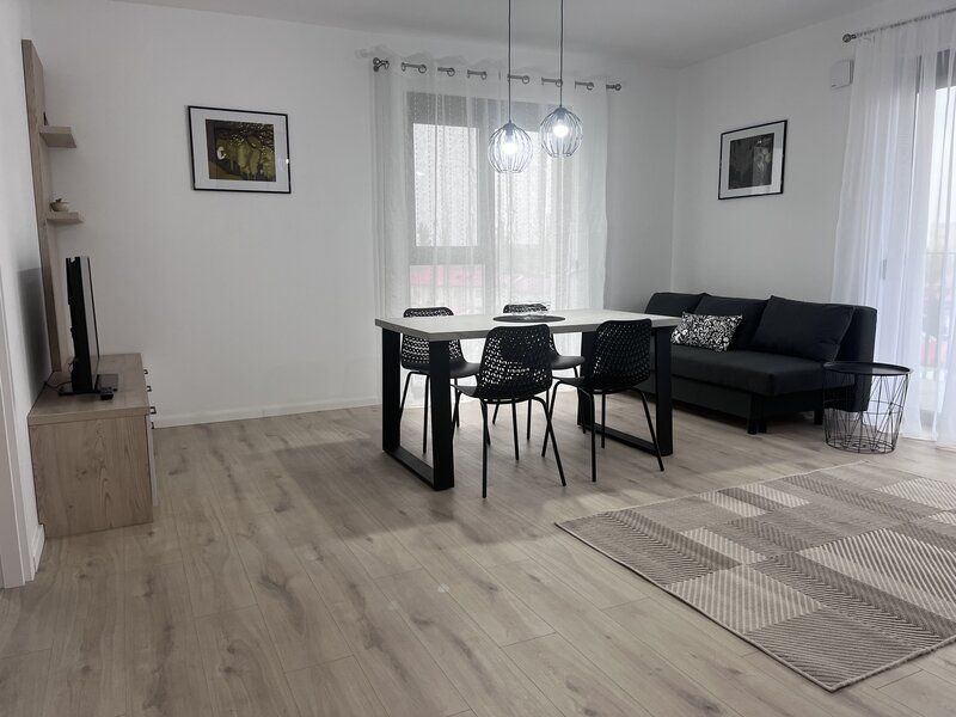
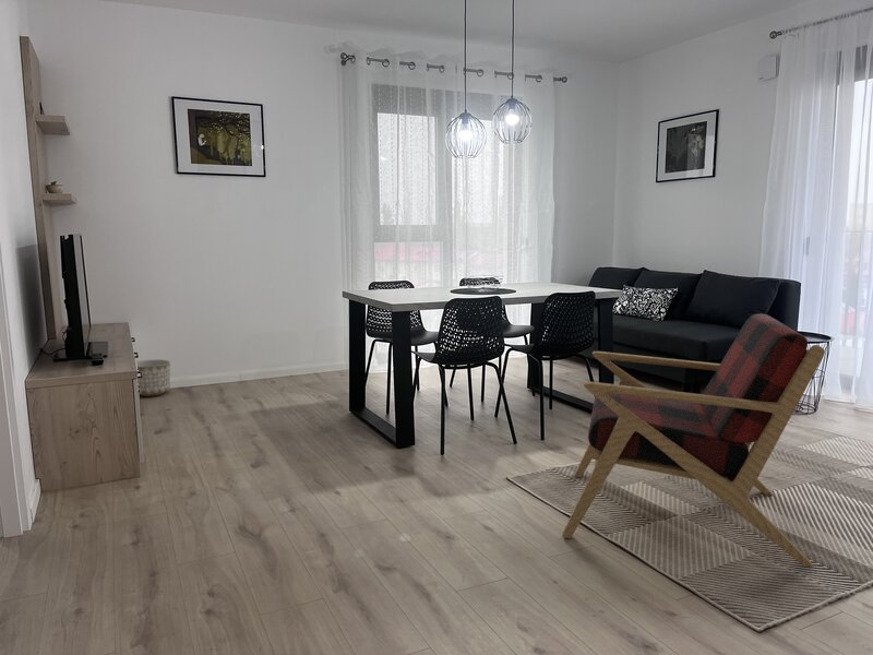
+ armchair (679, 418)
+ planter (151, 378)
